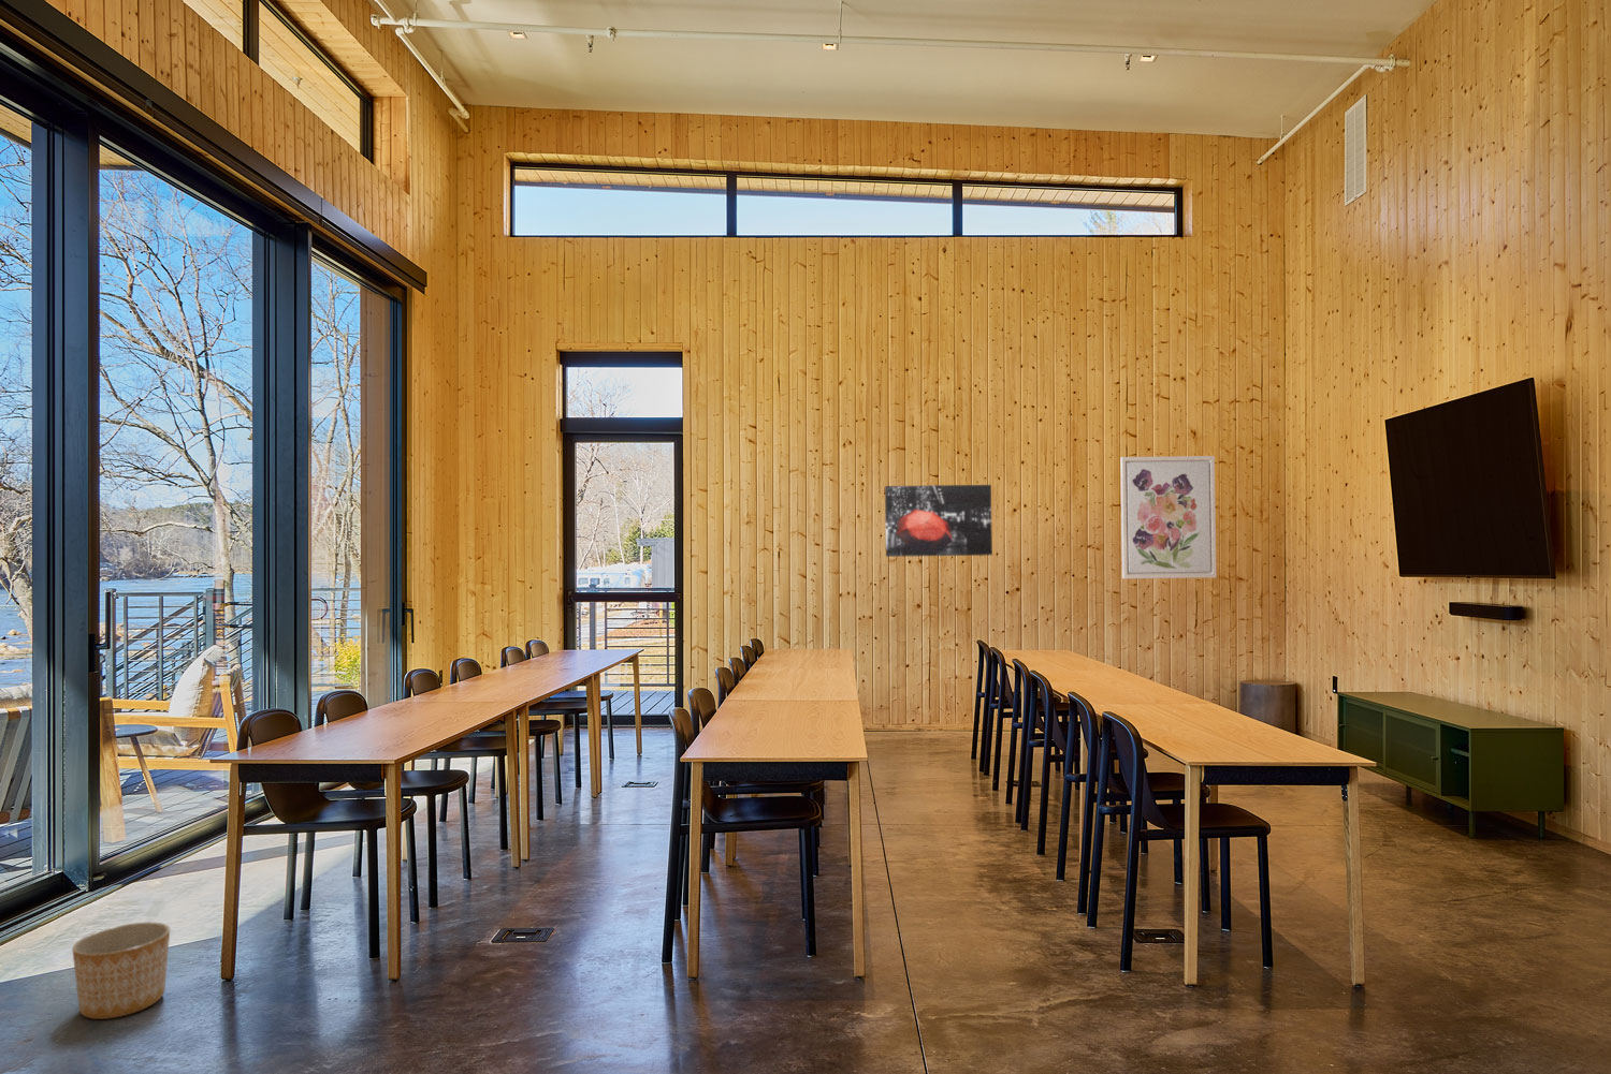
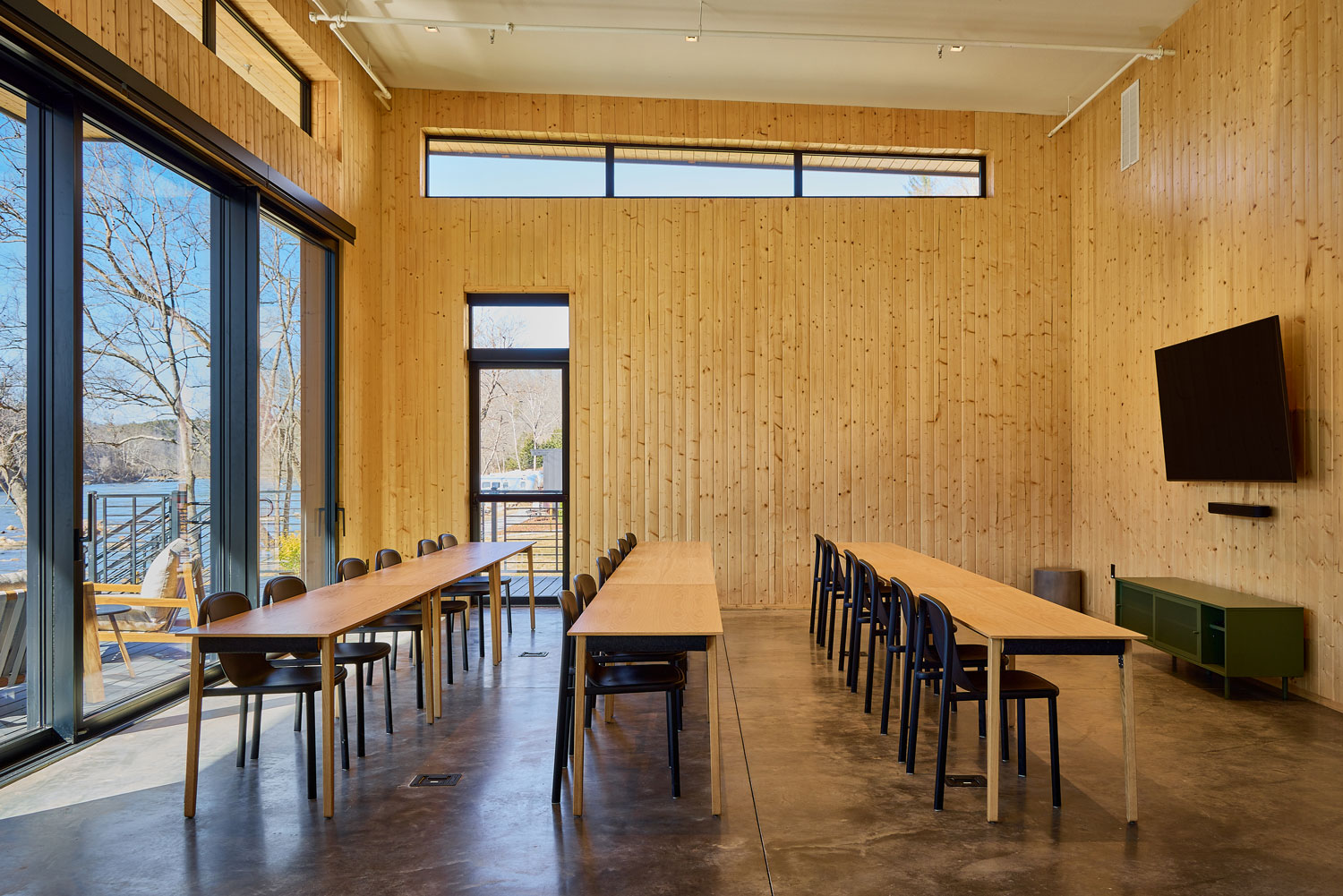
- planter (122, 971)
- wall art (938, 520)
- wall art (1167, 517)
